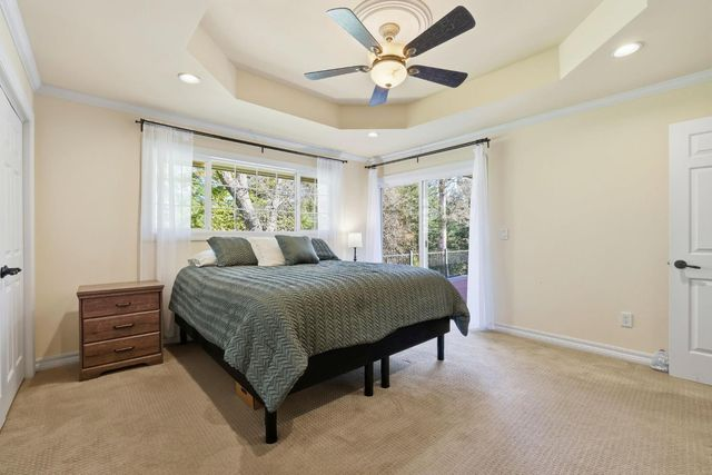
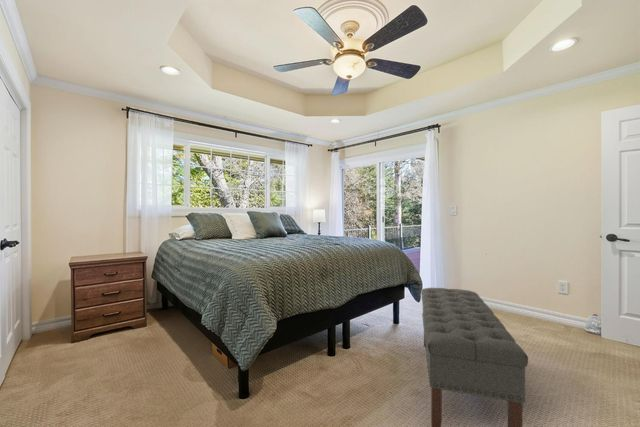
+ bench (458, 345)
